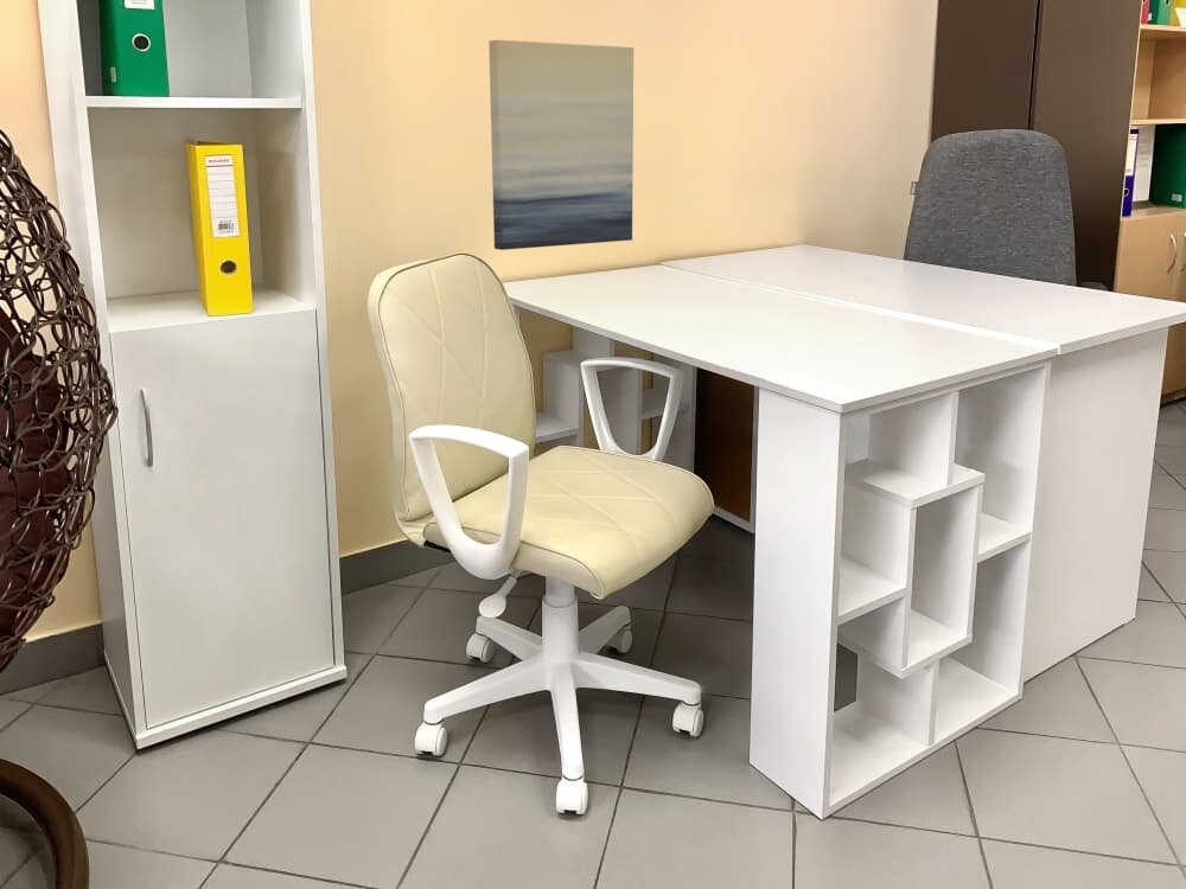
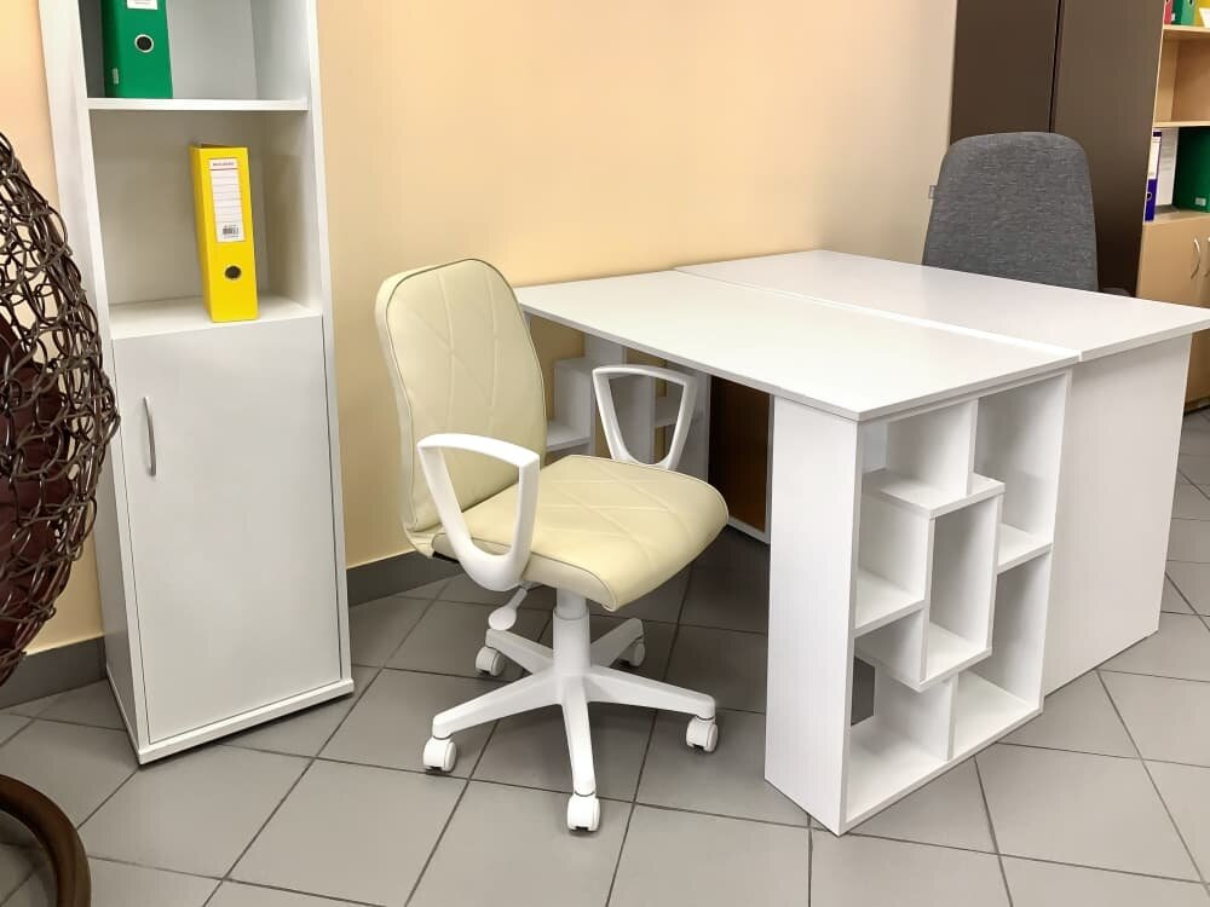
- wall art (565, 146)
